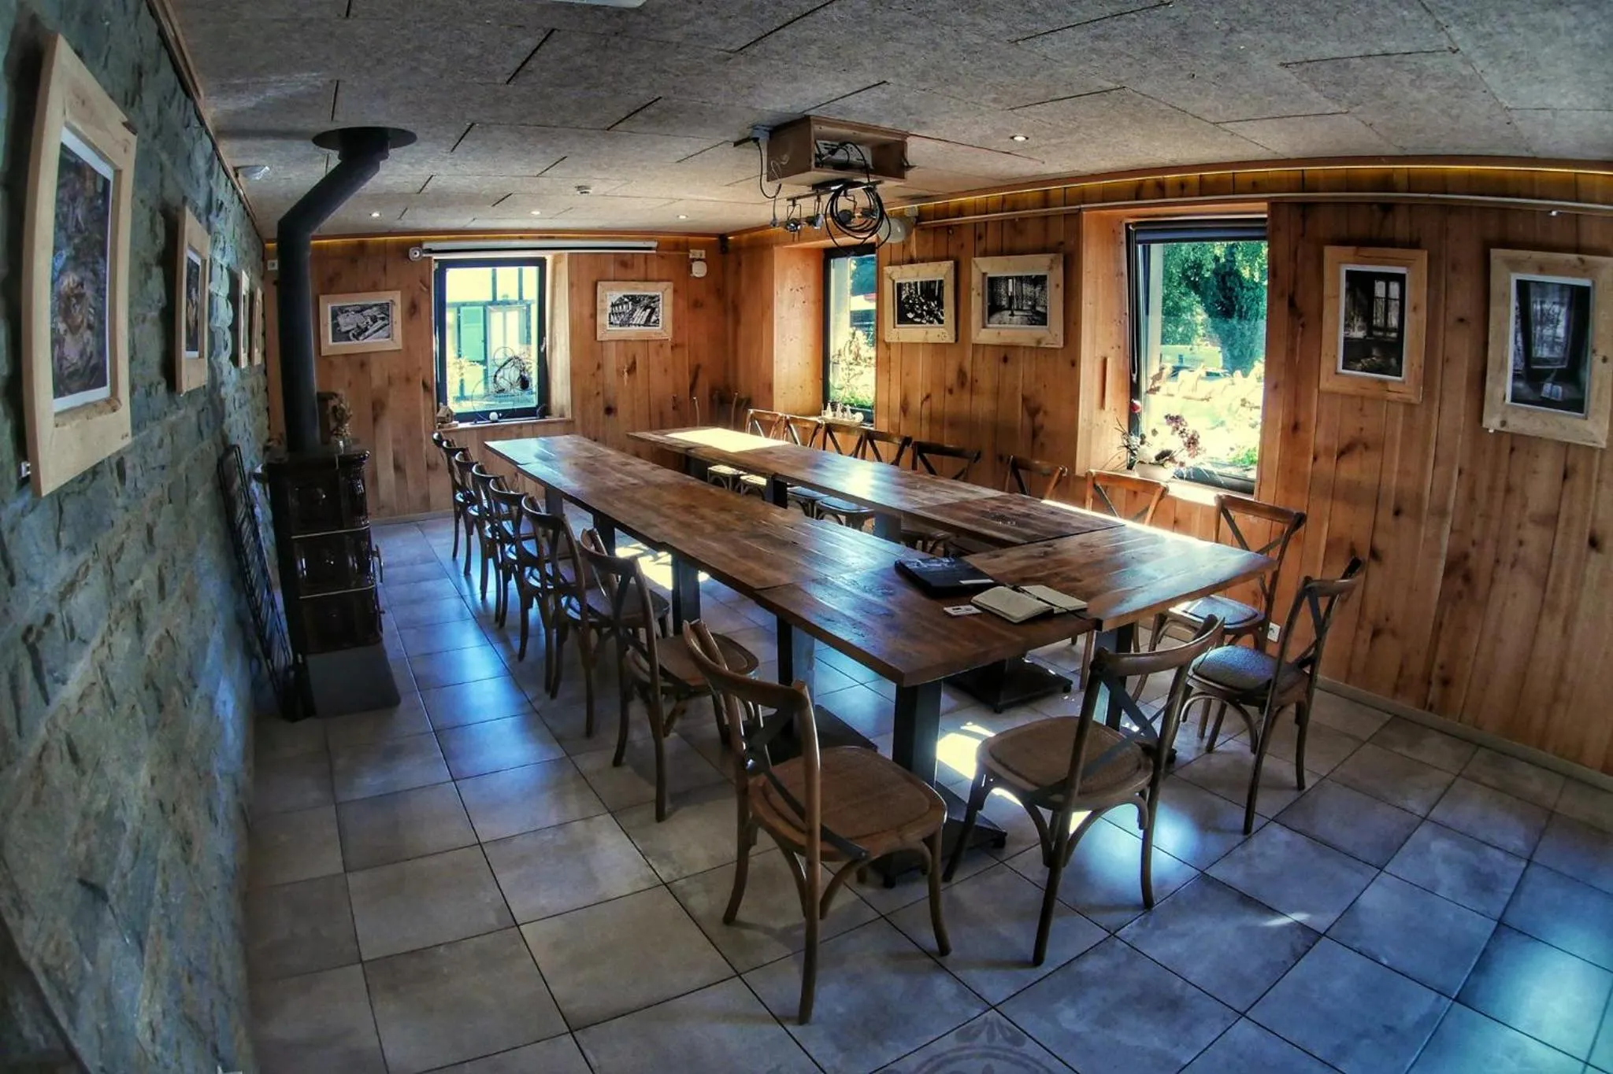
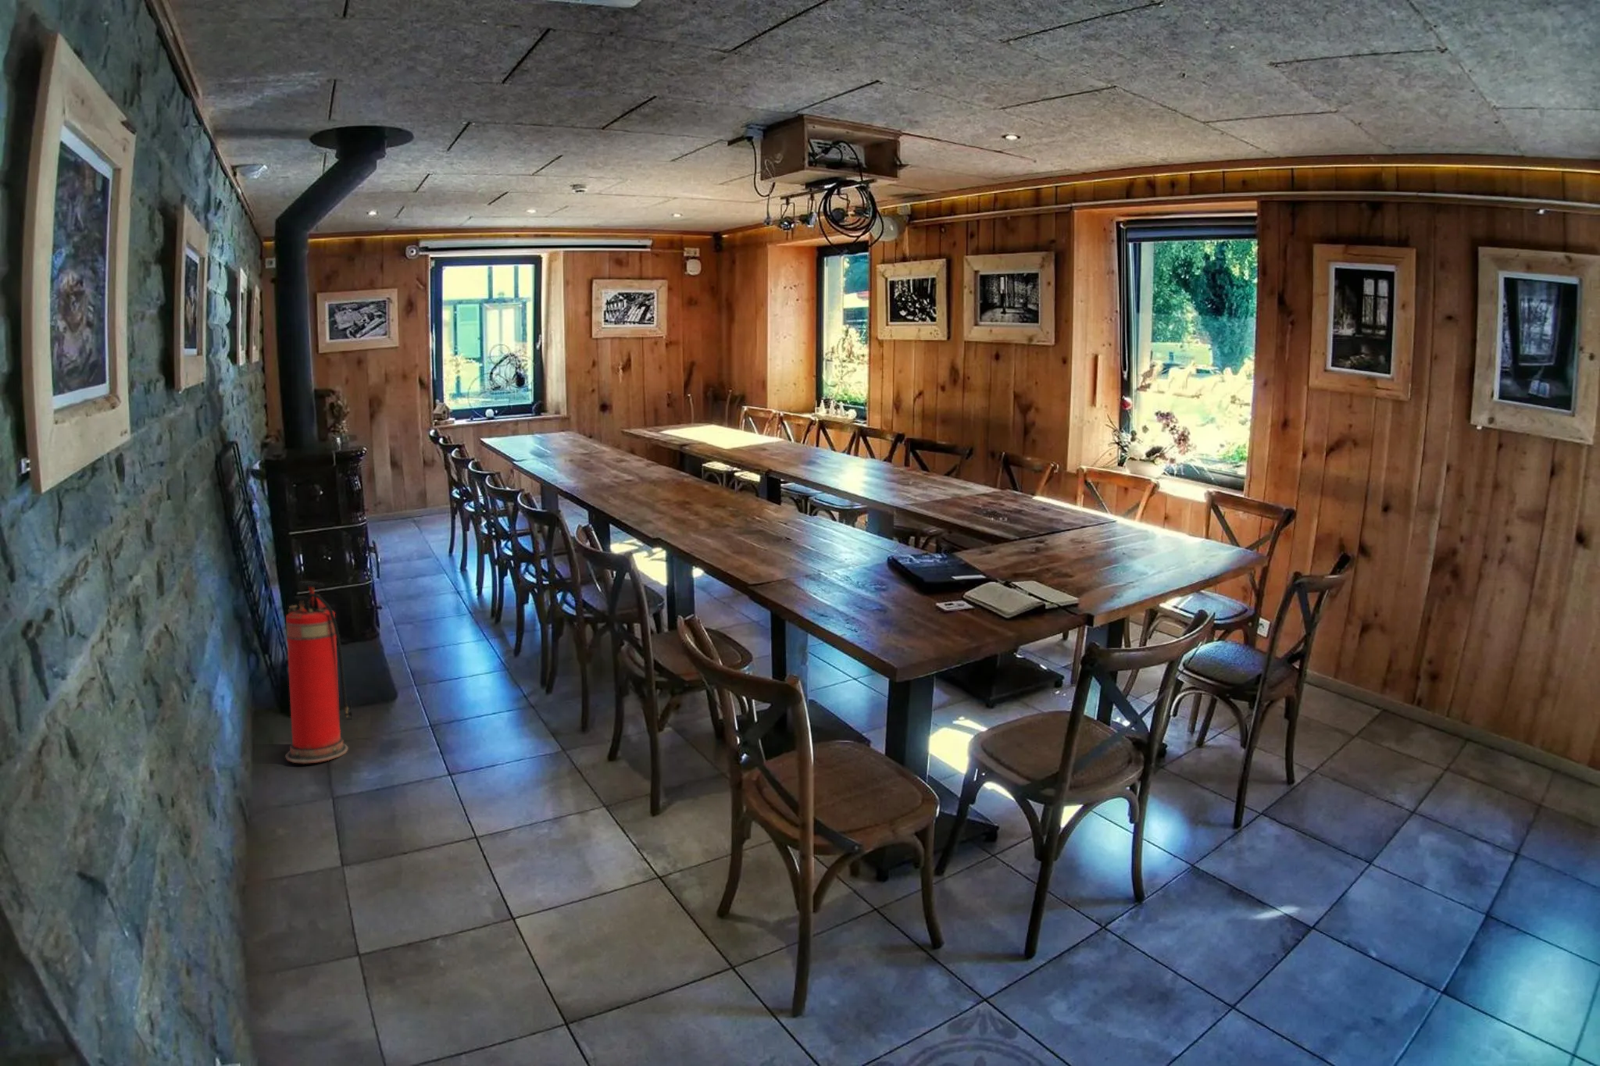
+ fire extinguisher (315, 667)
